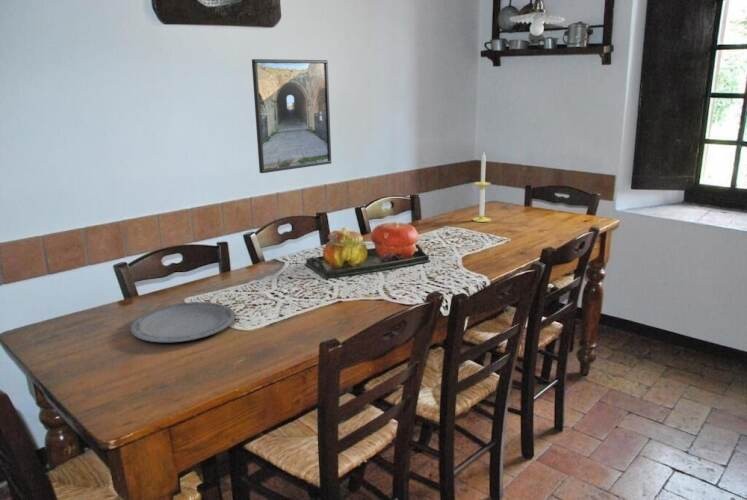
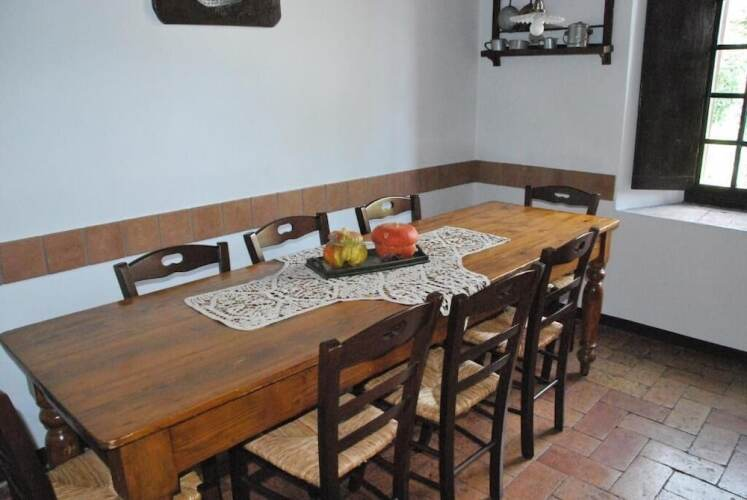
- plate (184, 322)
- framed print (294, 115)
- candle (482, 186)
